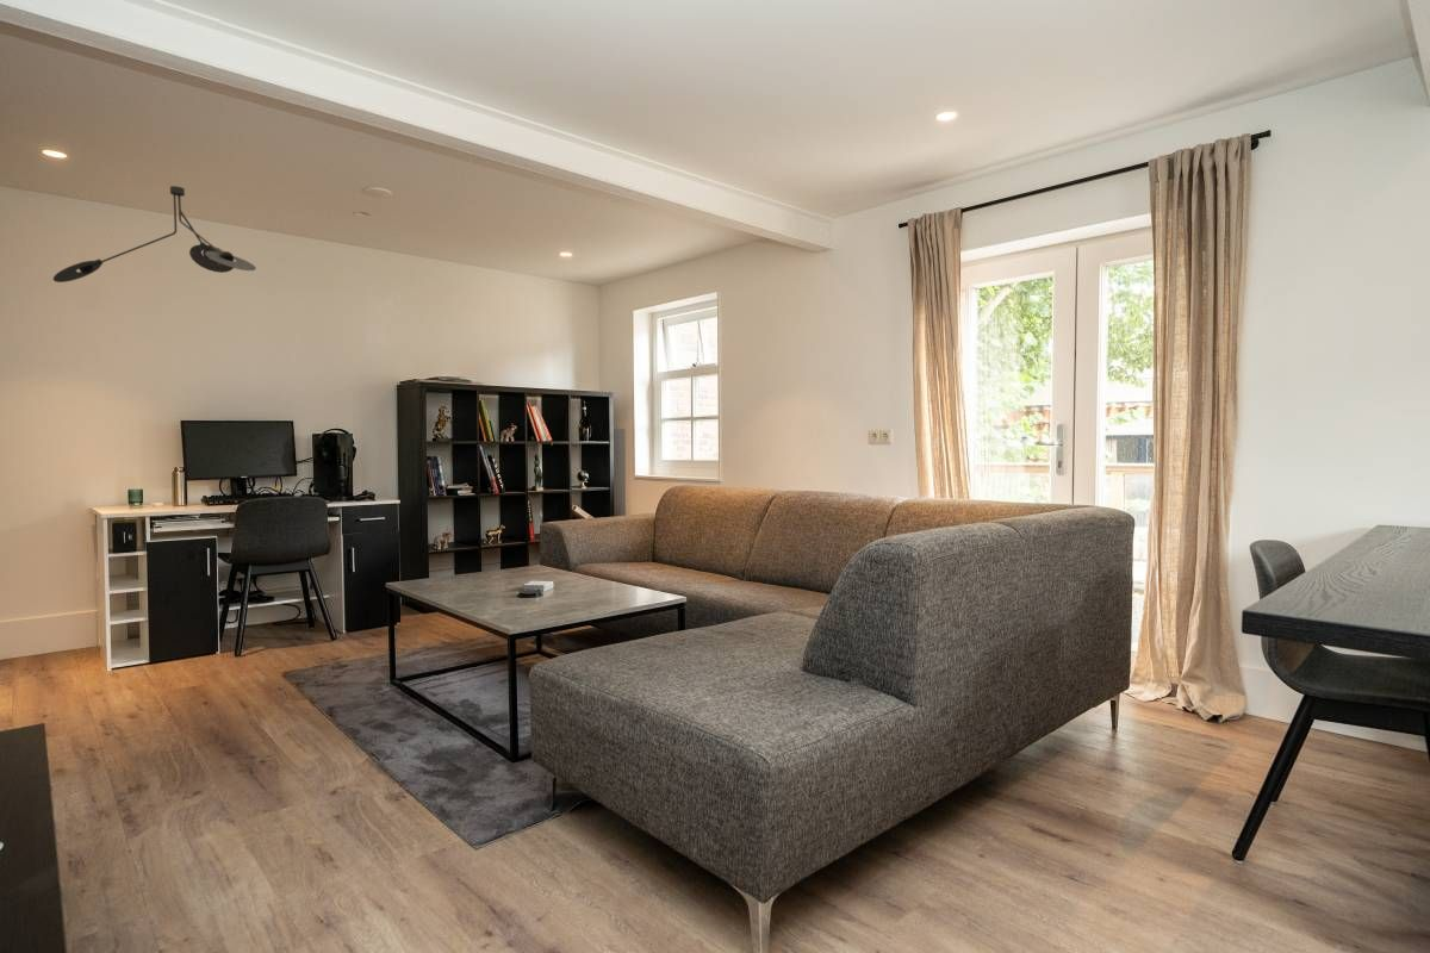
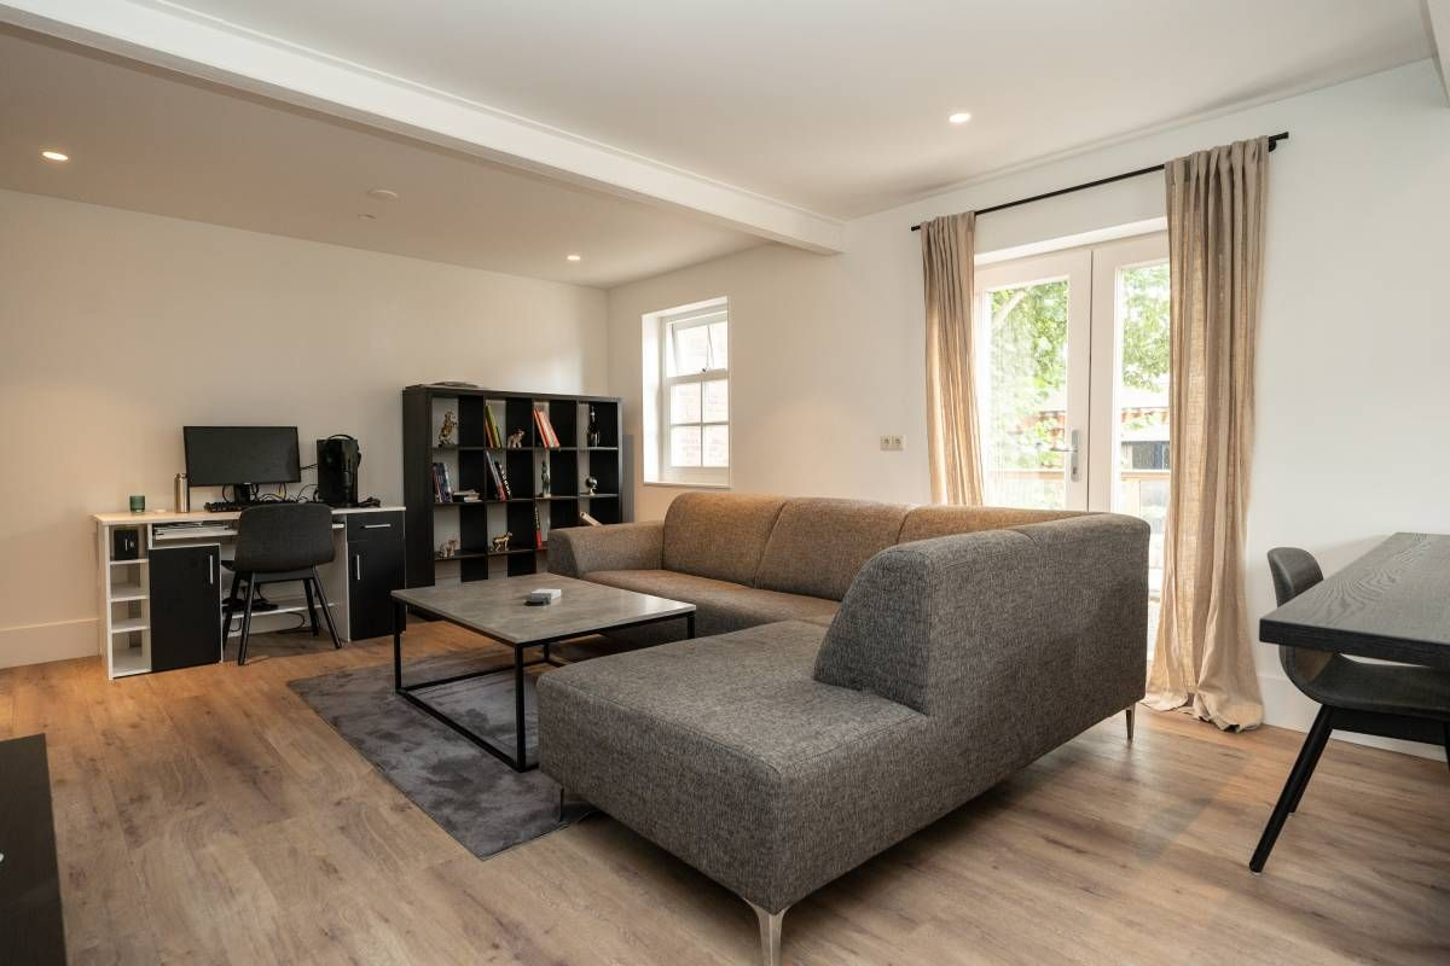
- ceiling light fixture (157, 238)
